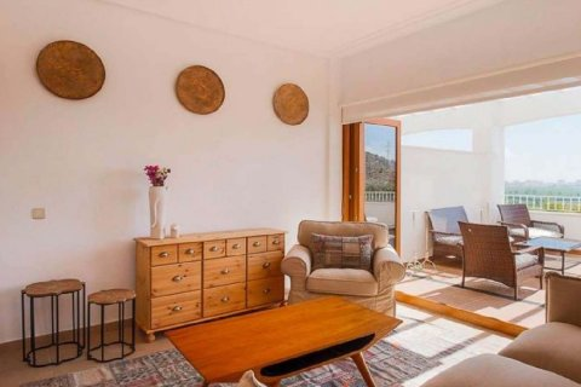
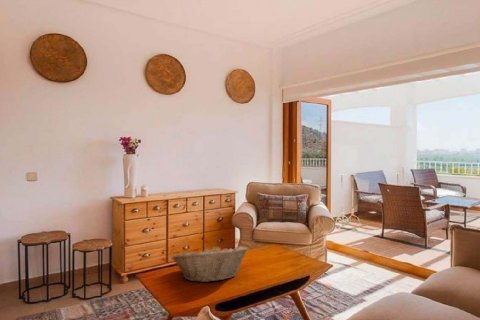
+ fruit basket (210, 259)
